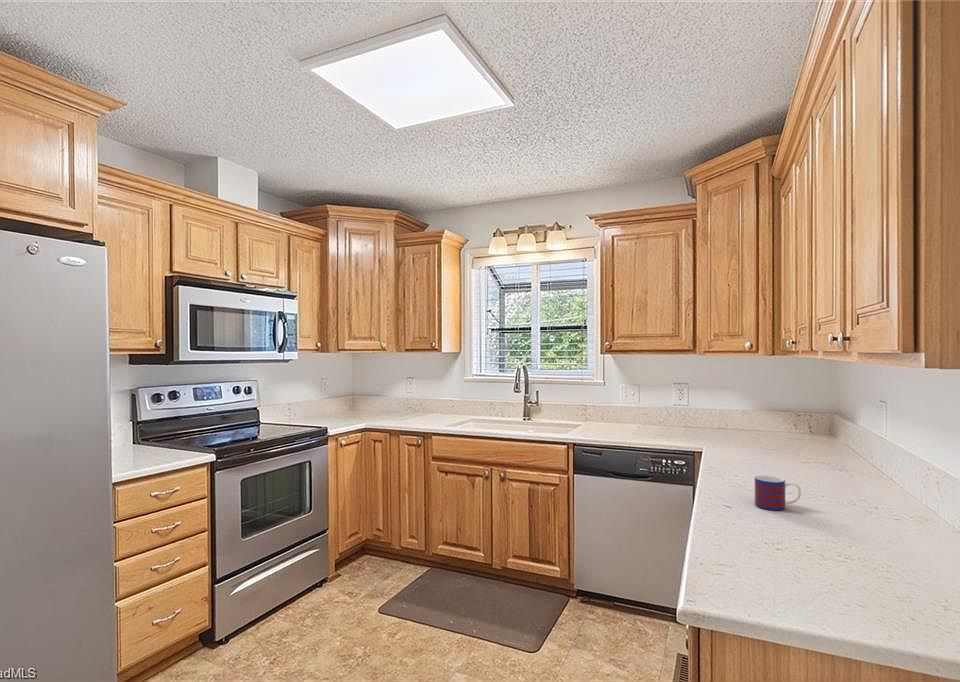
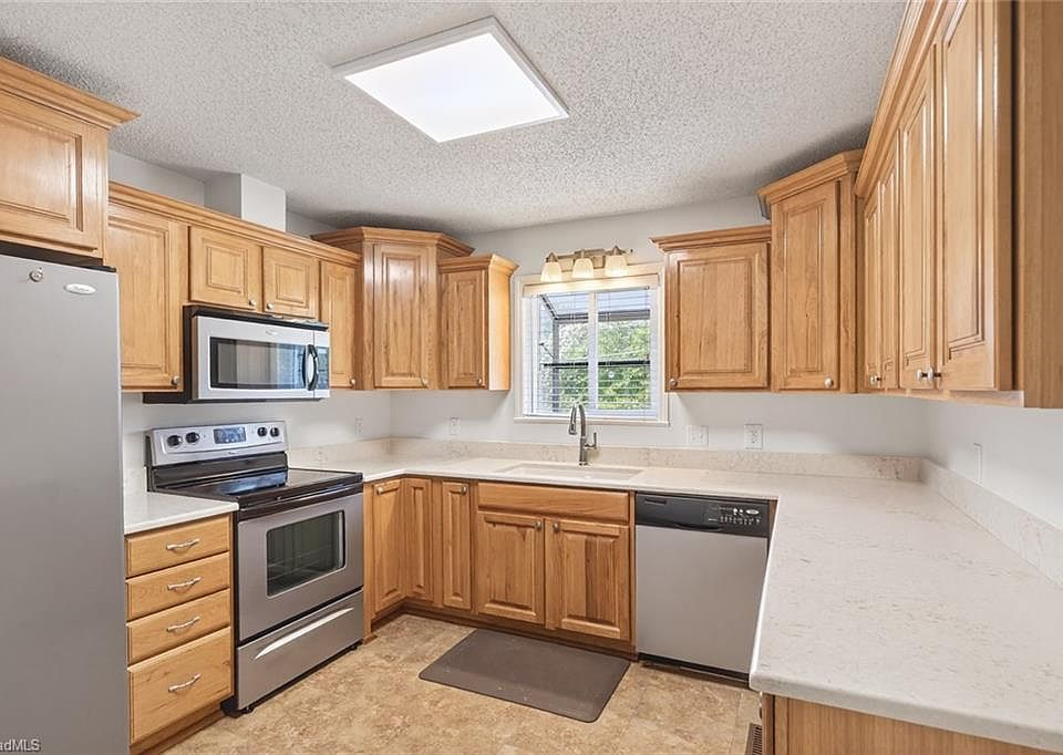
- mug (777, 493)
